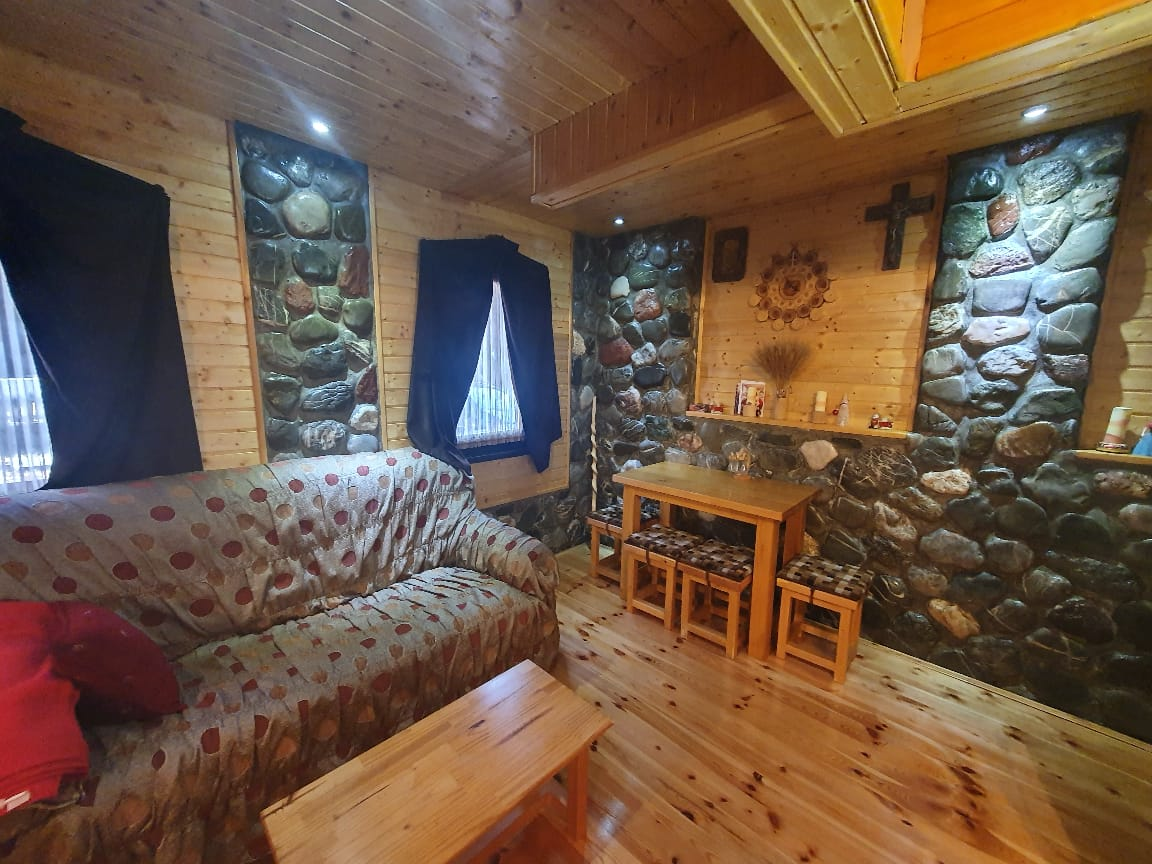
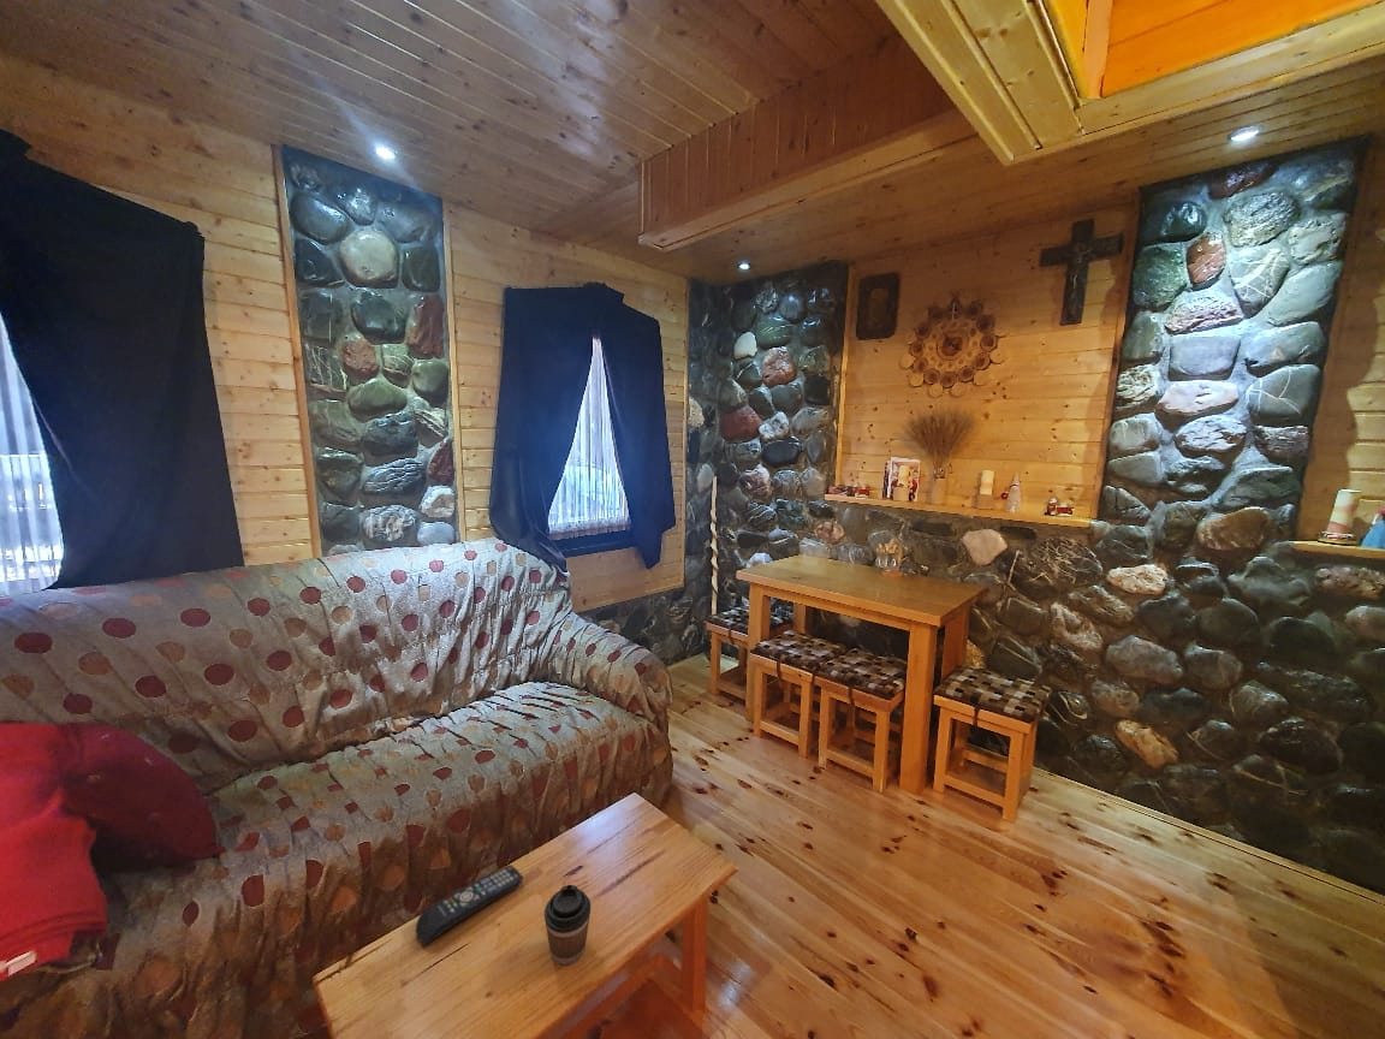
+ remote control (471, 900)
+ coffee cup (567, 922)
